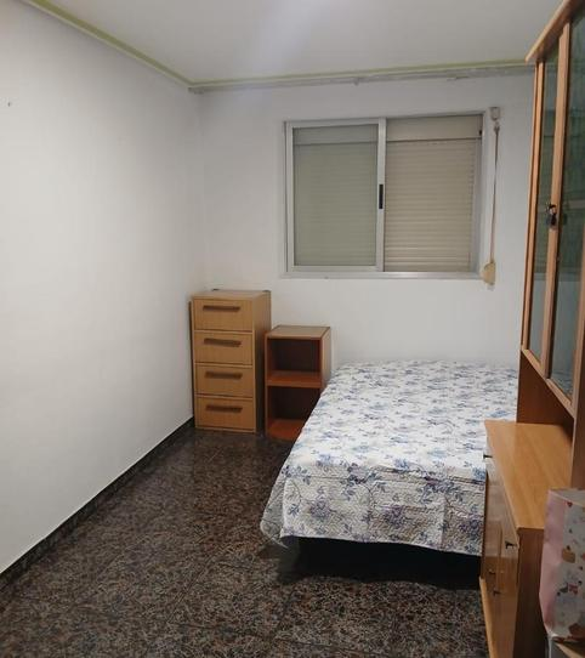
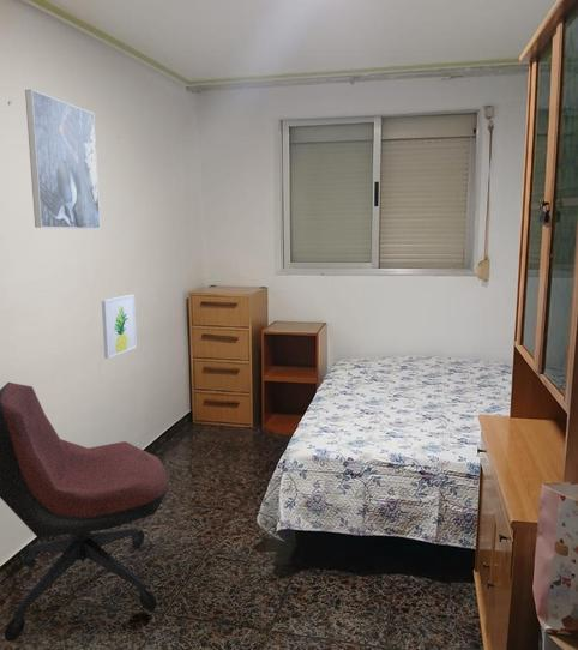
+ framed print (66, 165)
+ wall art (120, 325)
+ office chair (86, 486)
